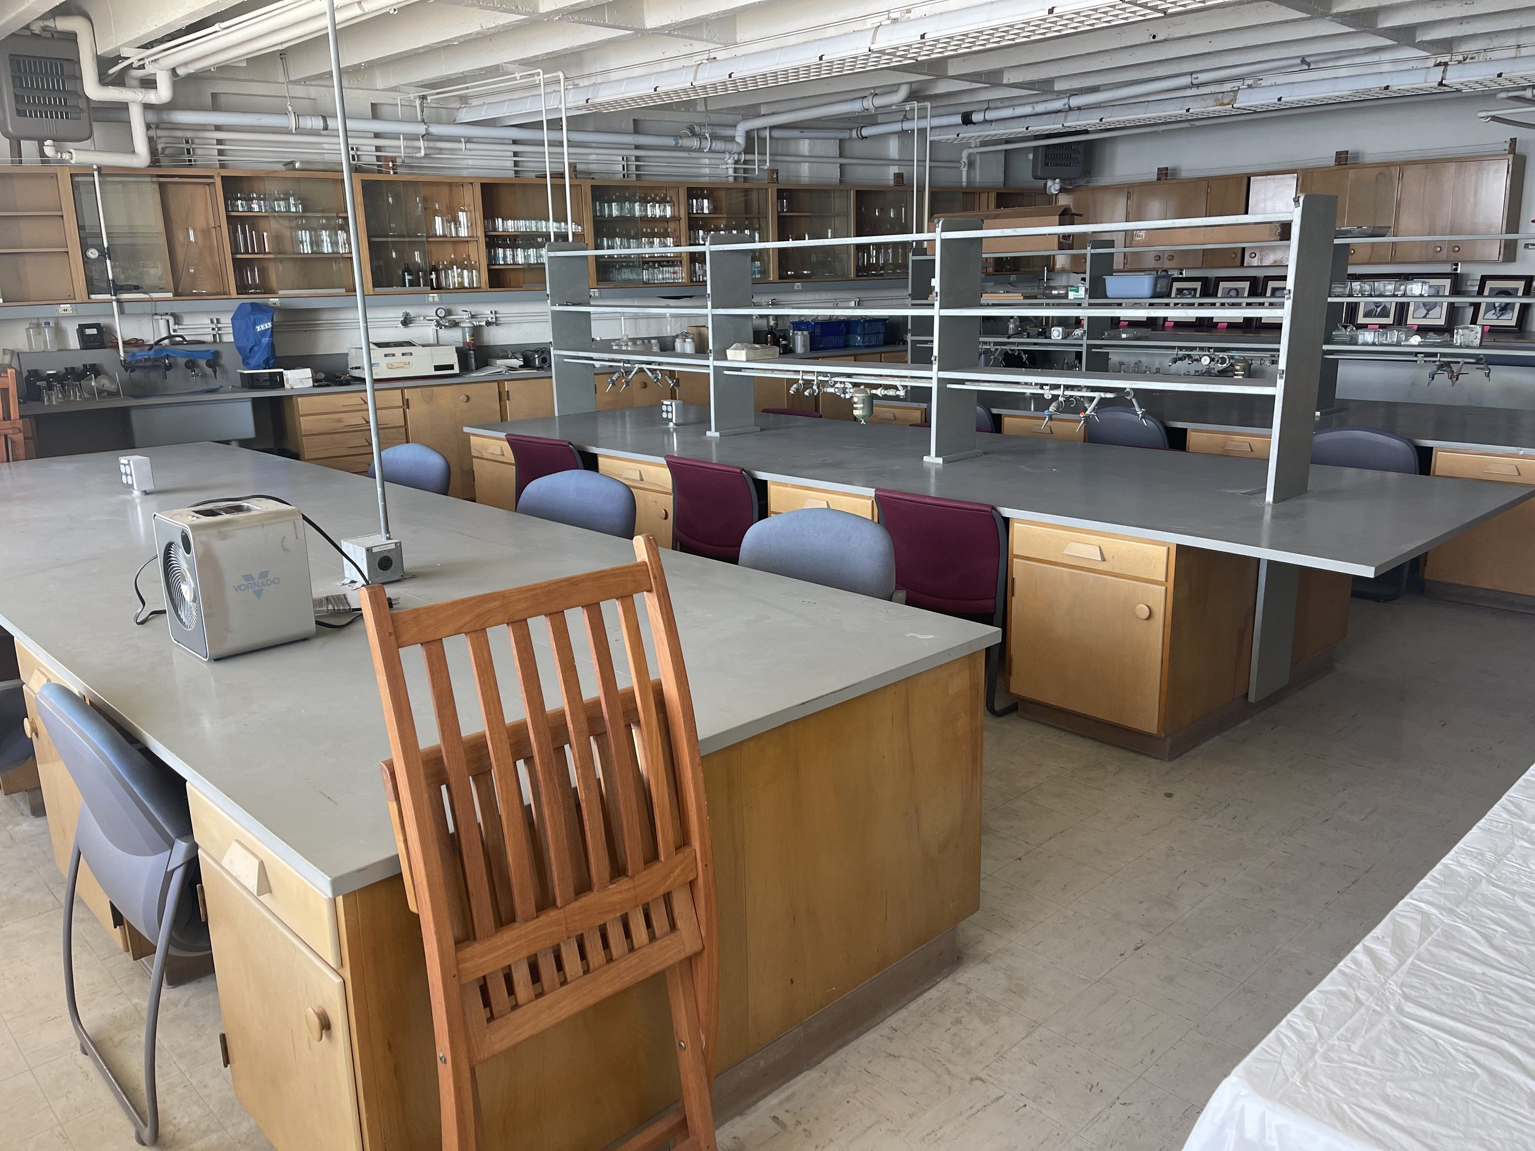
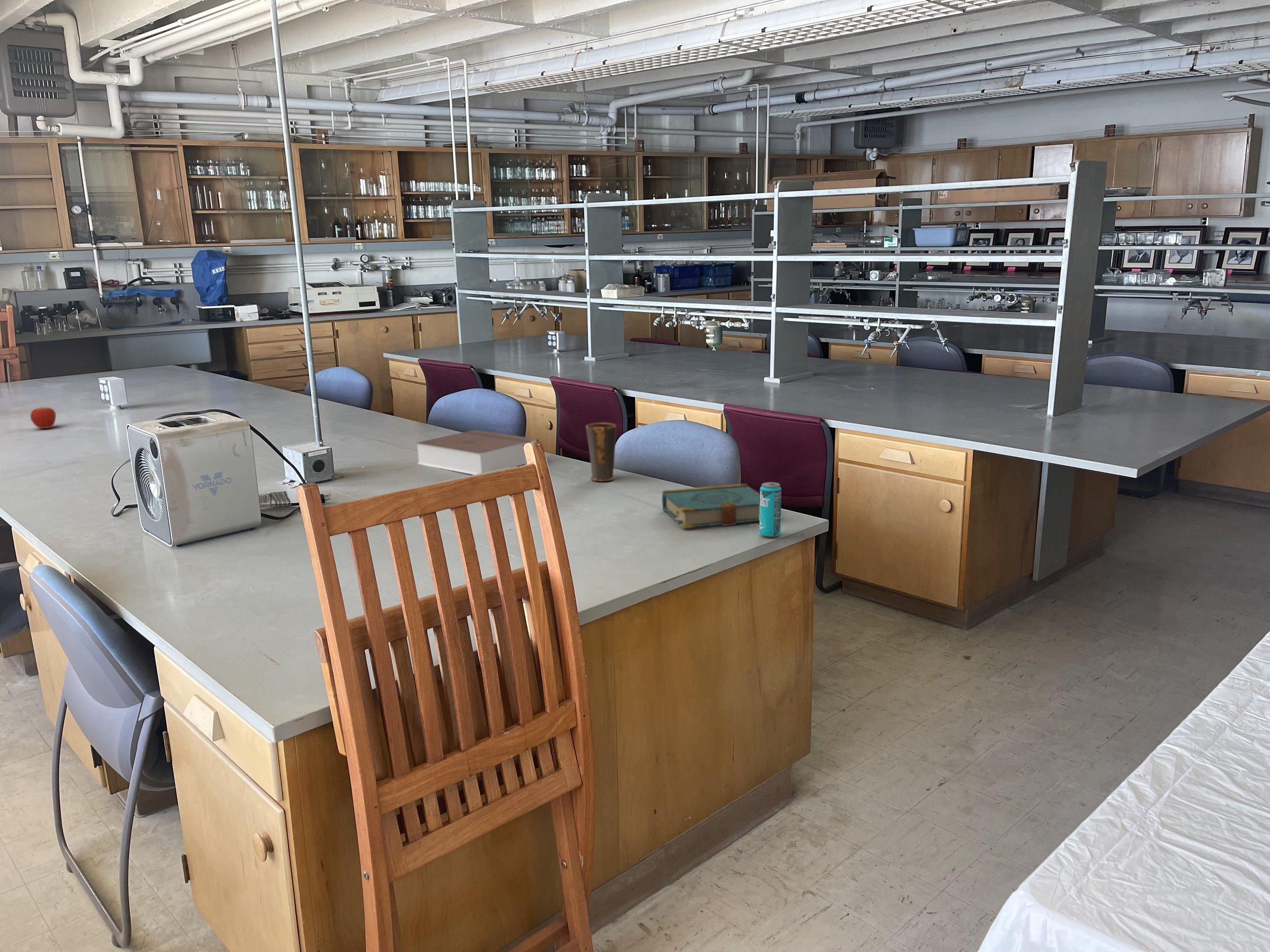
+ book (478, 451)
+ mug (601, 452)
+ book (714, 505)
+ apple (43, 417)
+ beverage can (770, 509)
